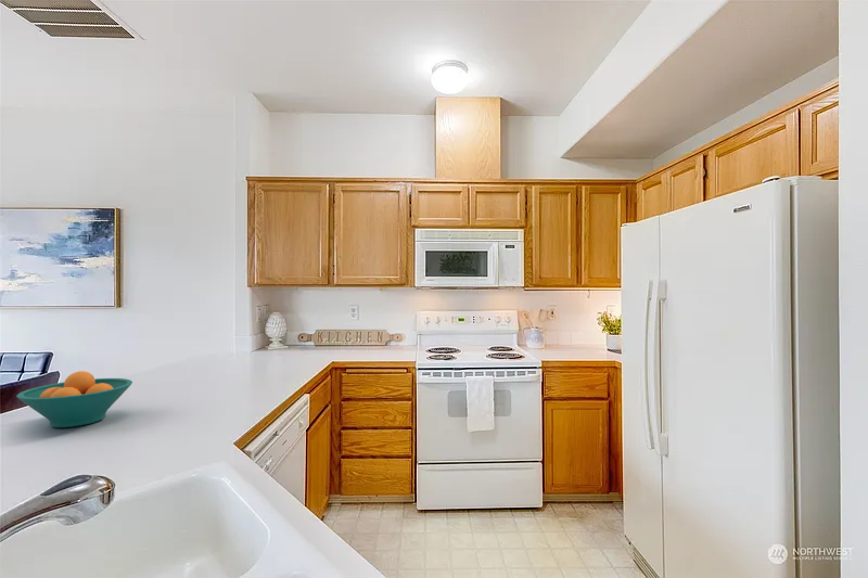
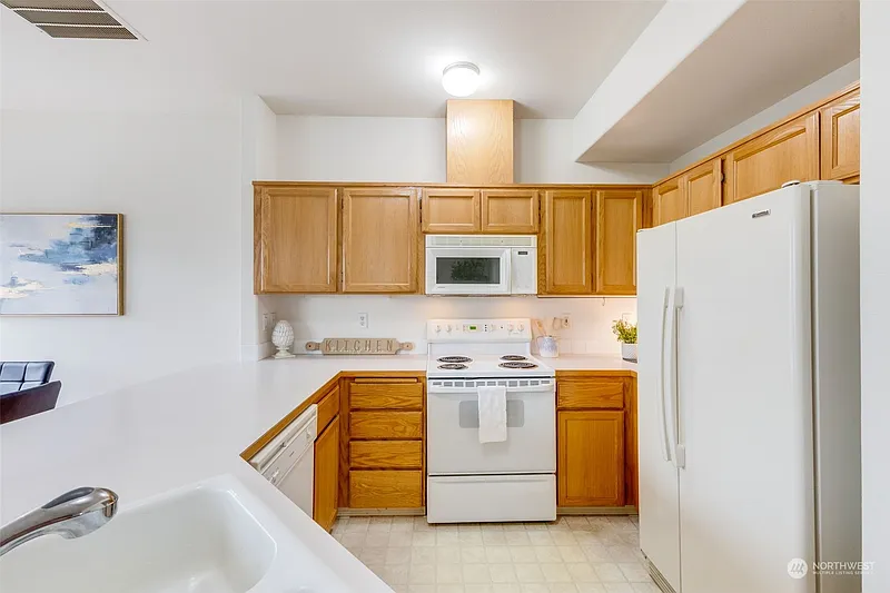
- fruit bowl (78, 396)
